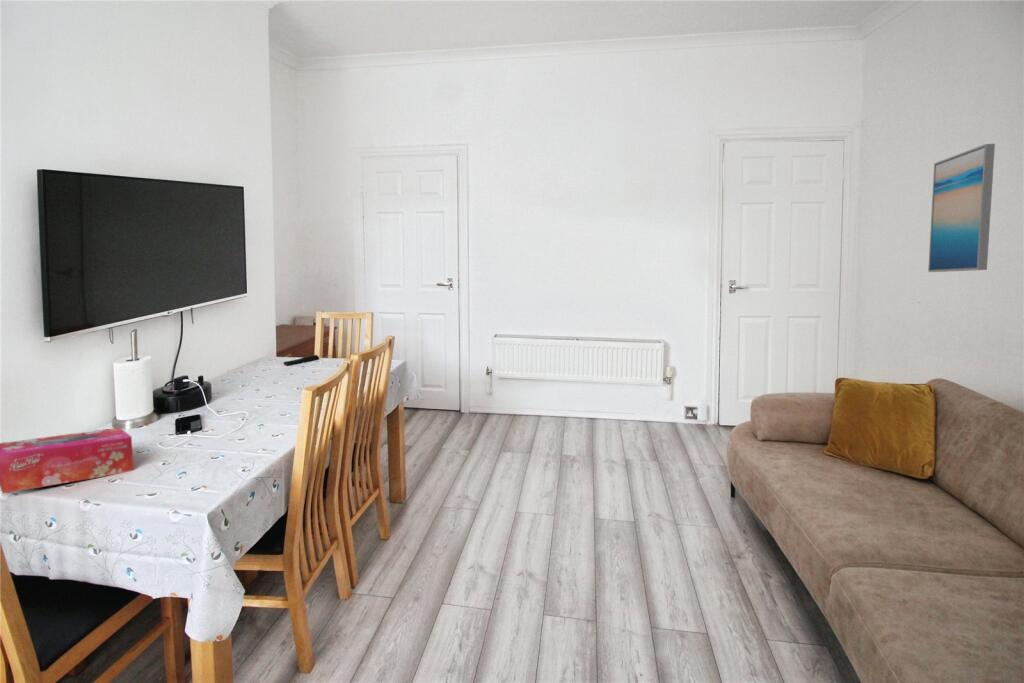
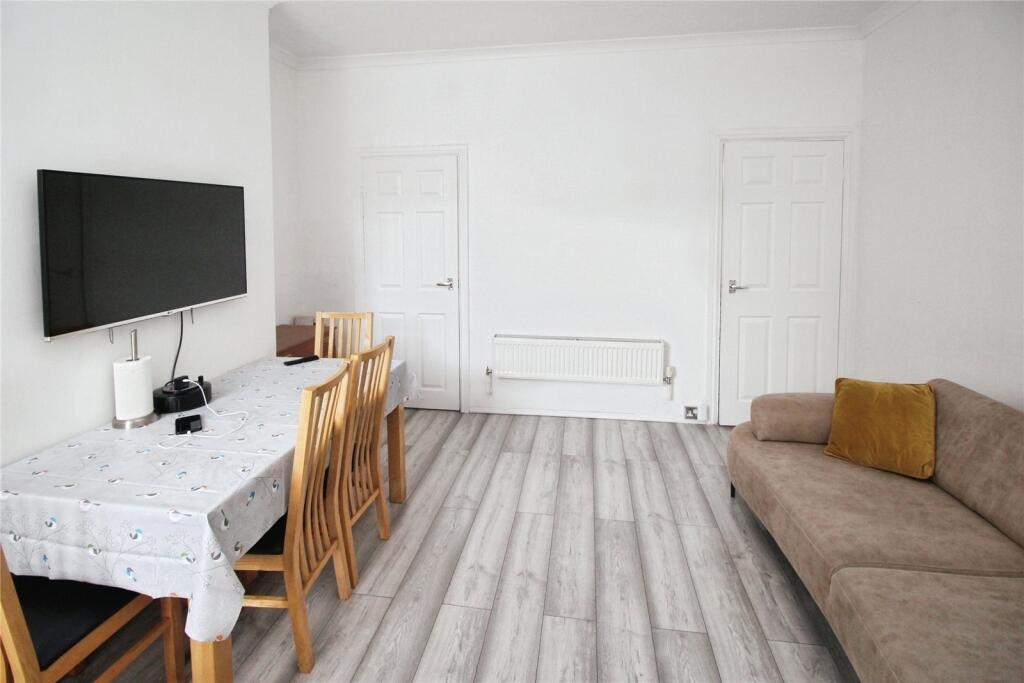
- tissue box (66, 457)
- wall art (958, 213)
